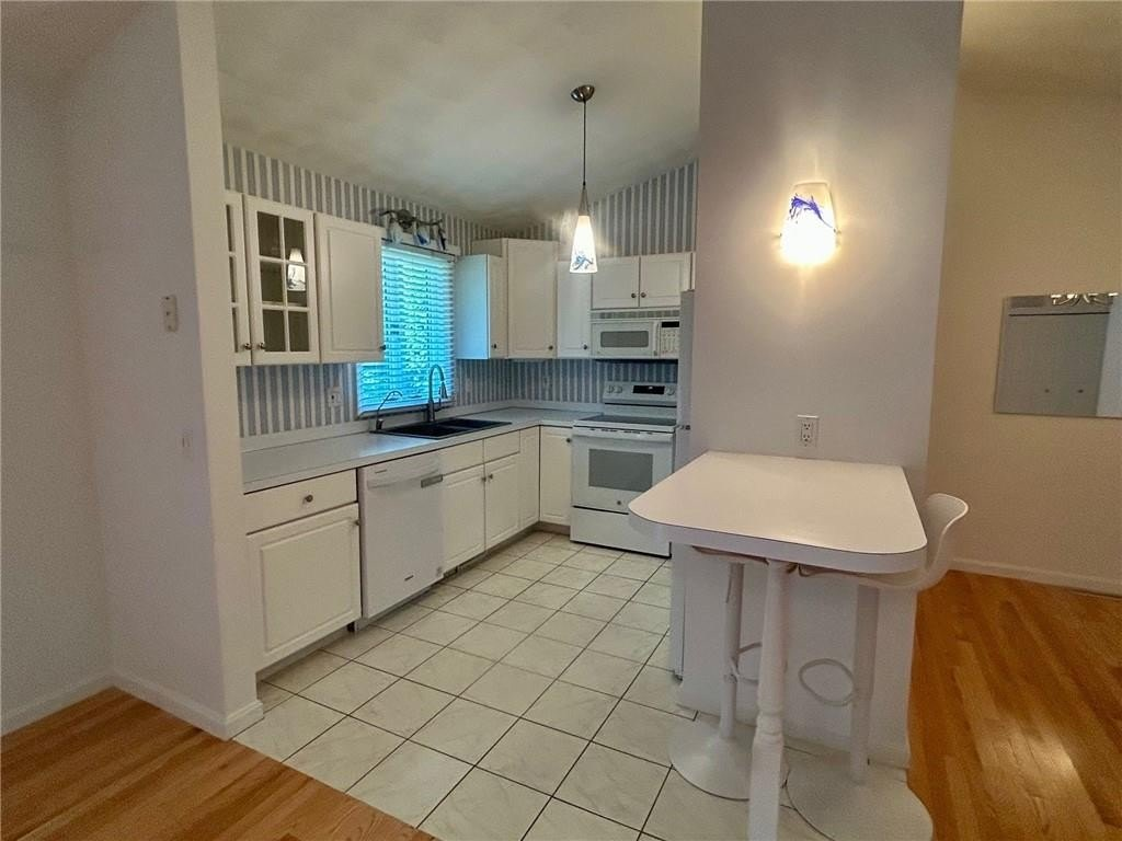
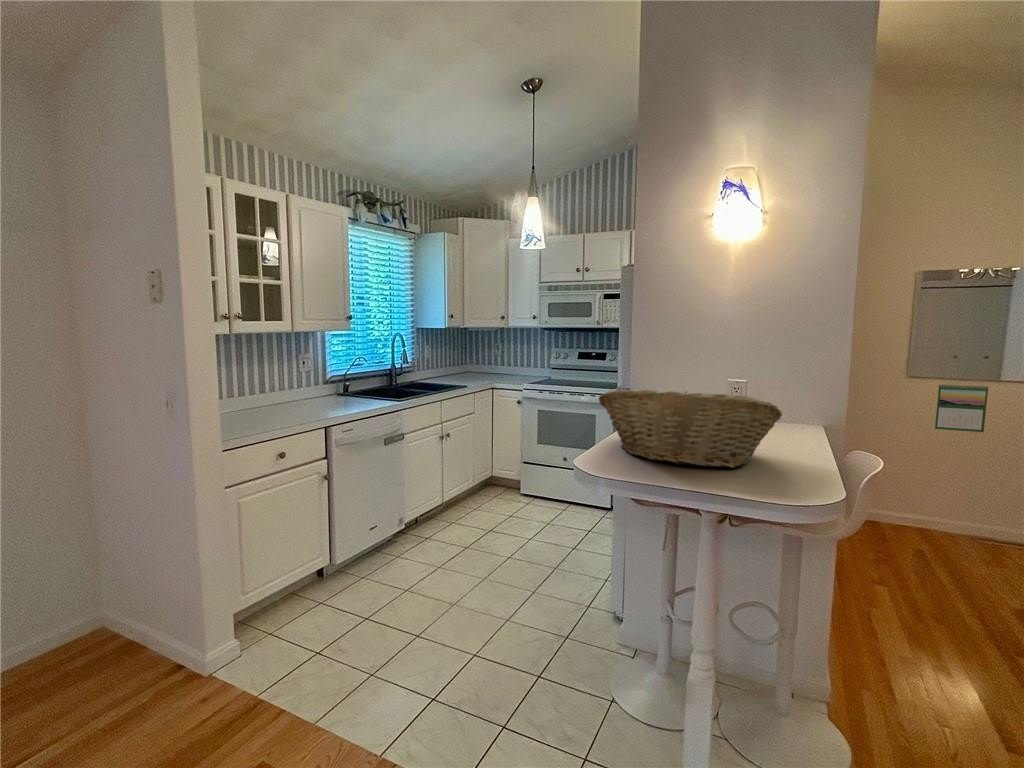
+ calendar (961, 407)
+ fruit basket (684, 420)
